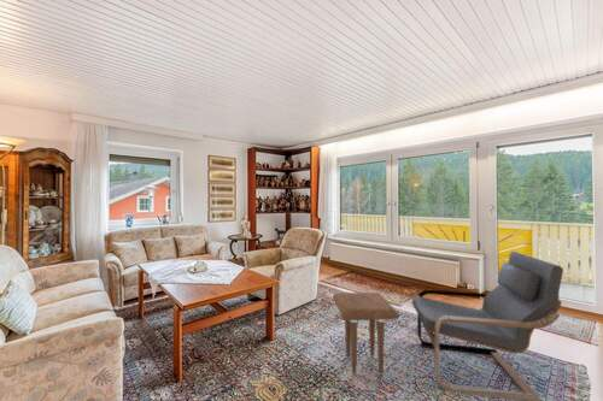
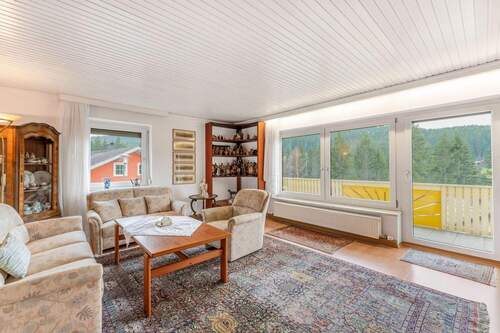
- side table (369, 332)
- armchair (475, 312)
